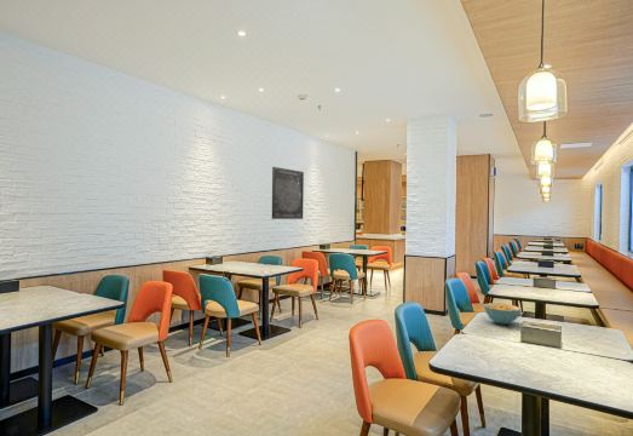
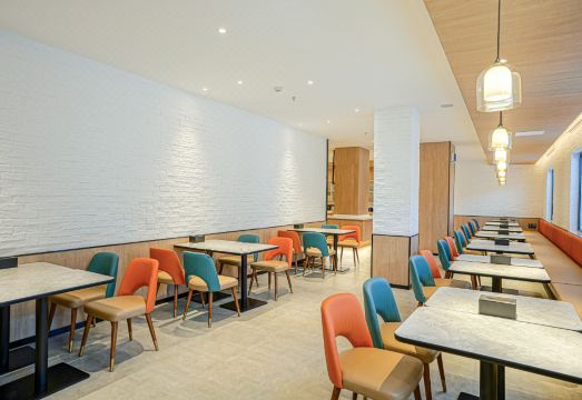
- cereal bowl (501, 314)
- wall art (288, 194)
